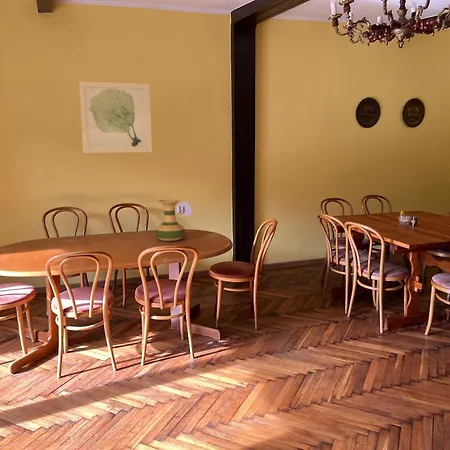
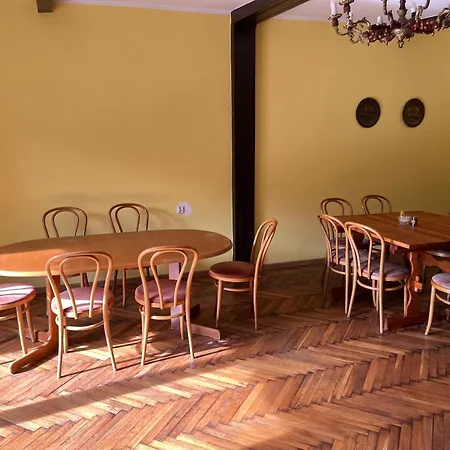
- vase (169, 220)
- wall art (116, 118)
